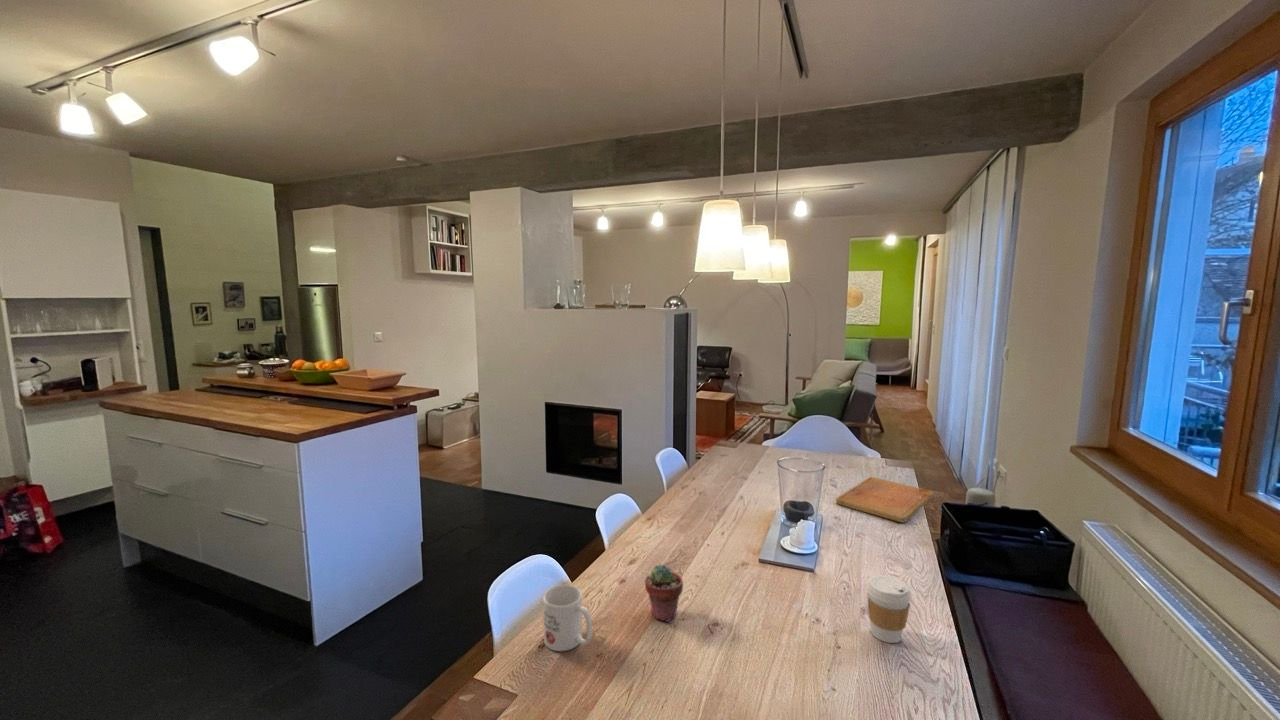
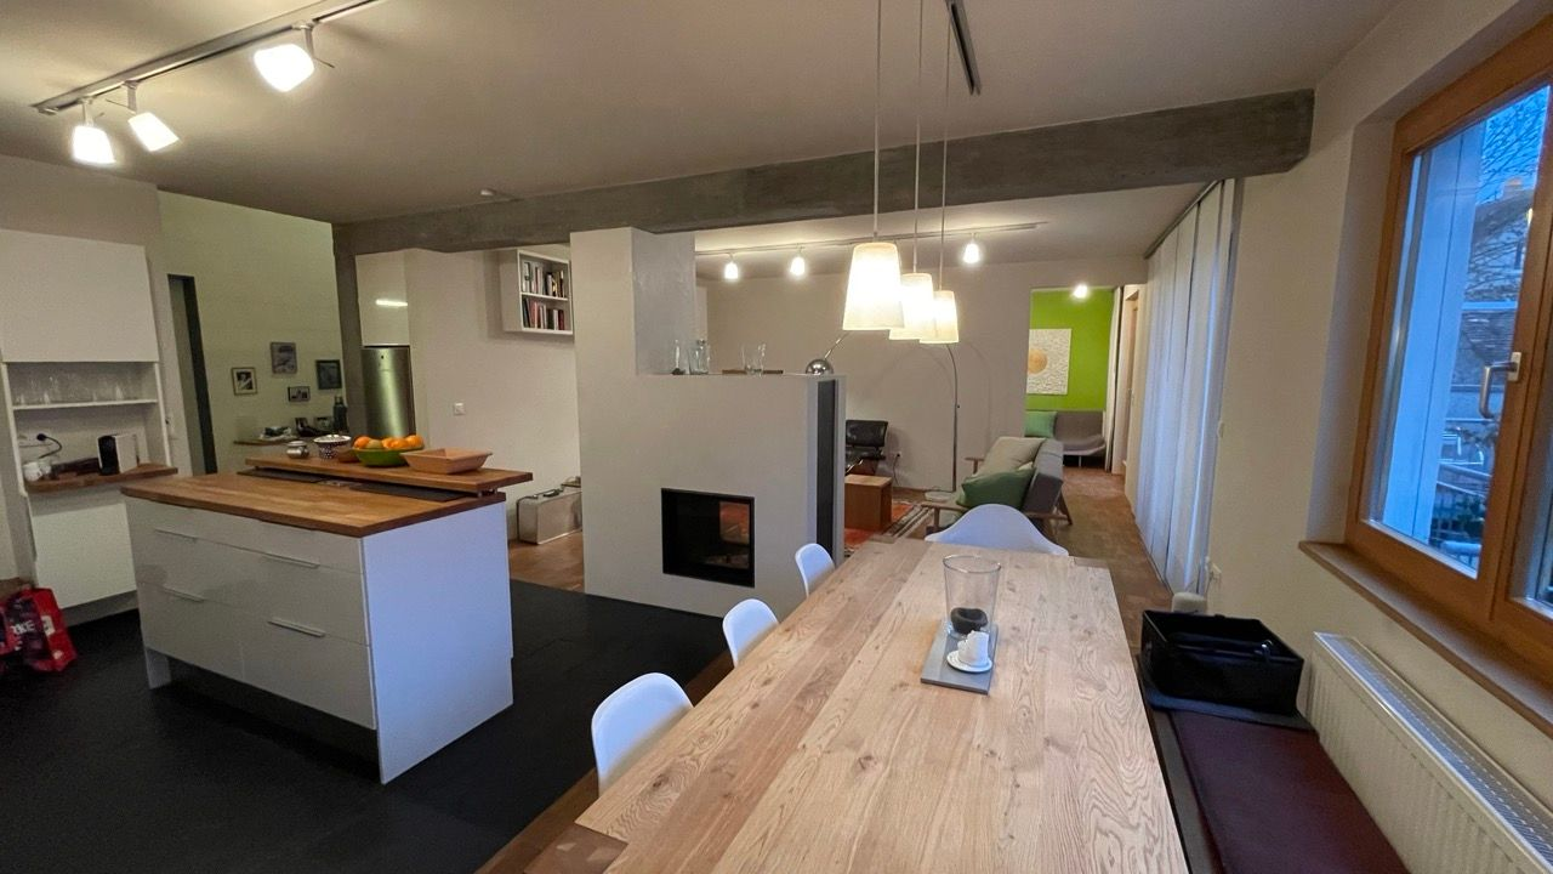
- potted succulent (663, 589)
- cutting board (885, 497)
- coffee cup (887, 608)
- mug (569, 619)
